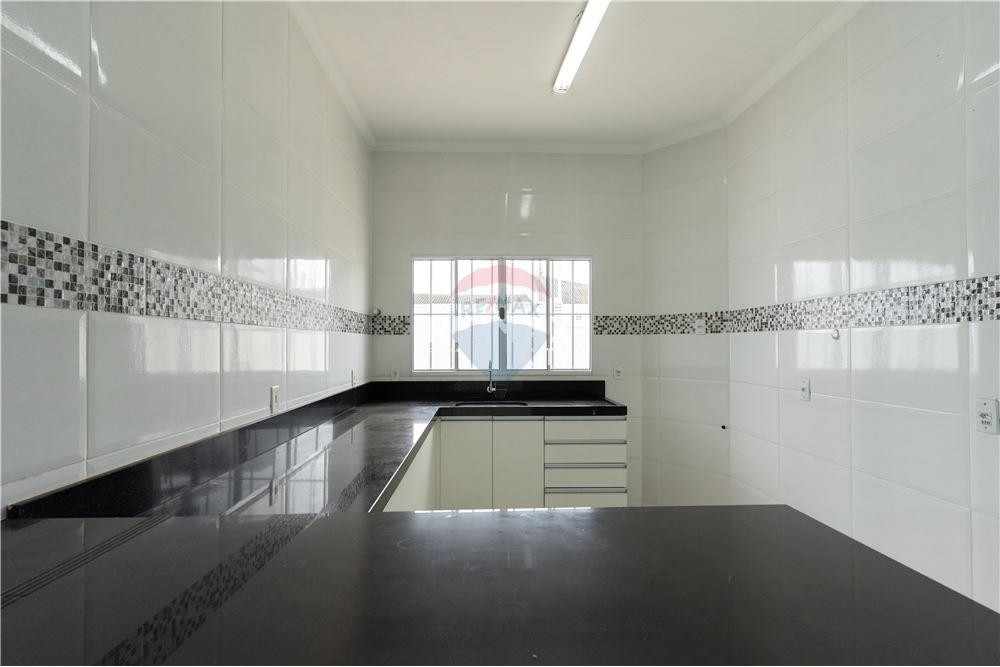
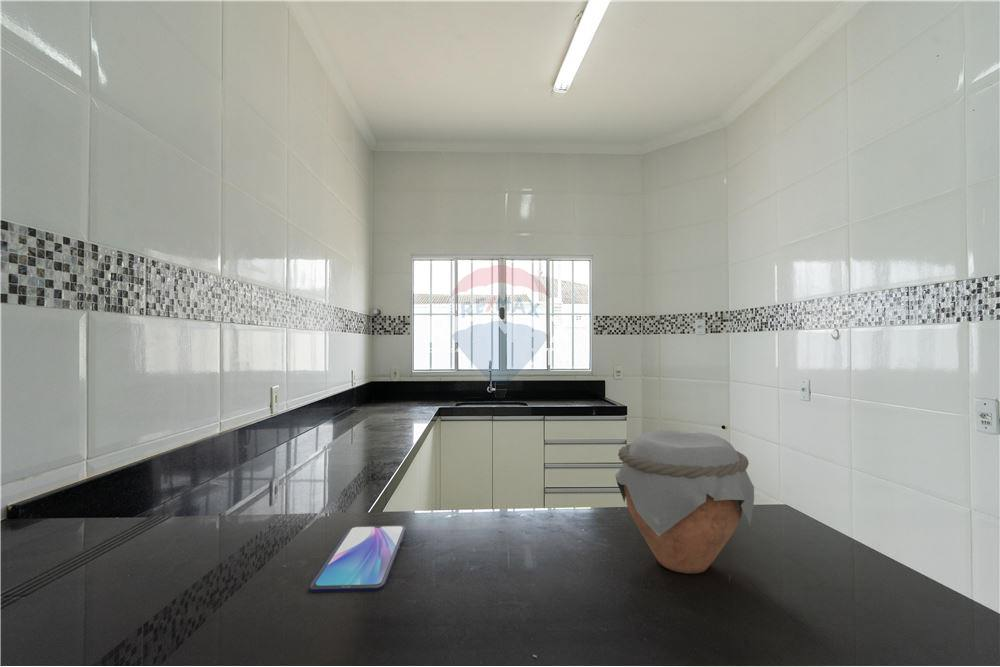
+ jar (680, 499)
+ smartphone (364, 554)
